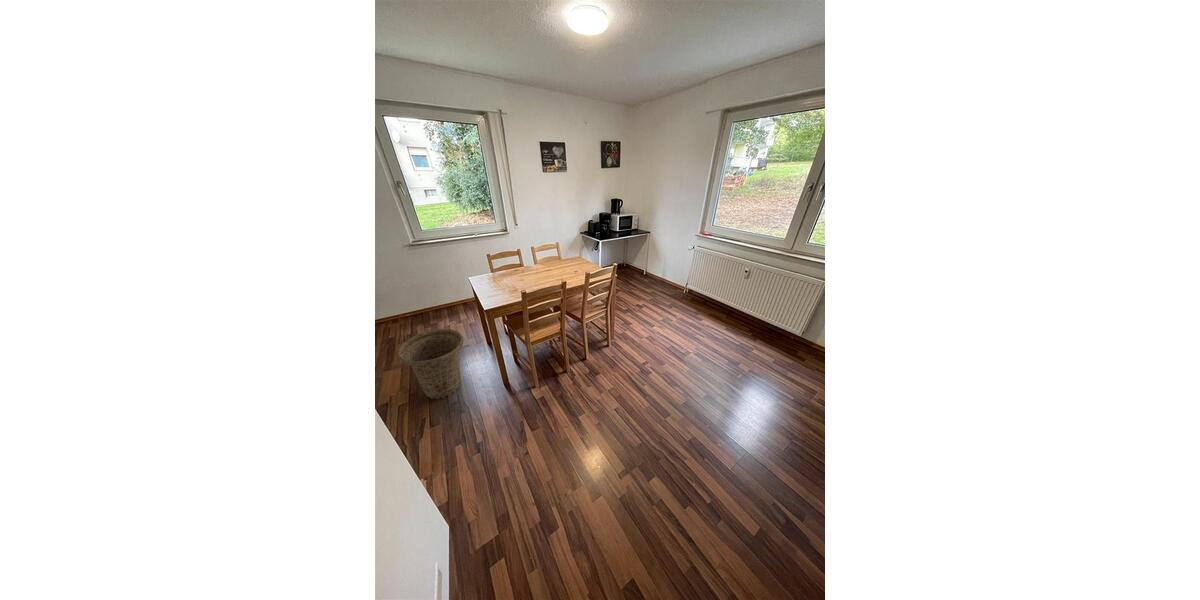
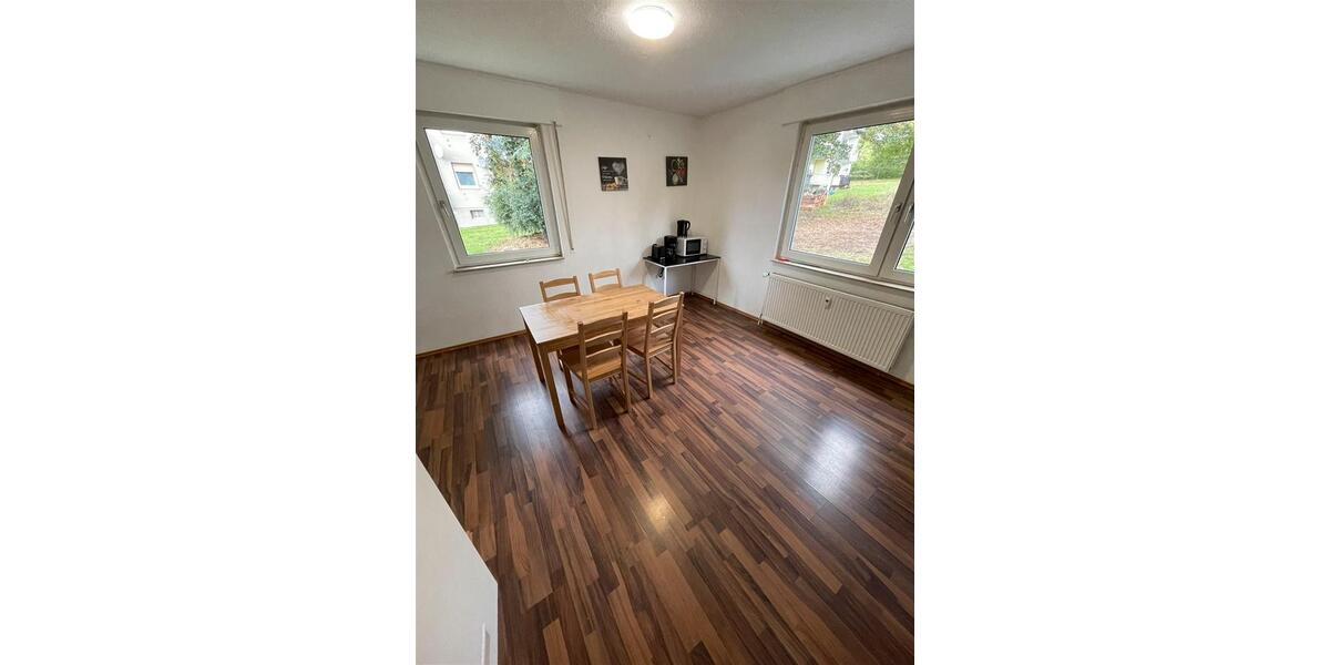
- basket (437, 366)
